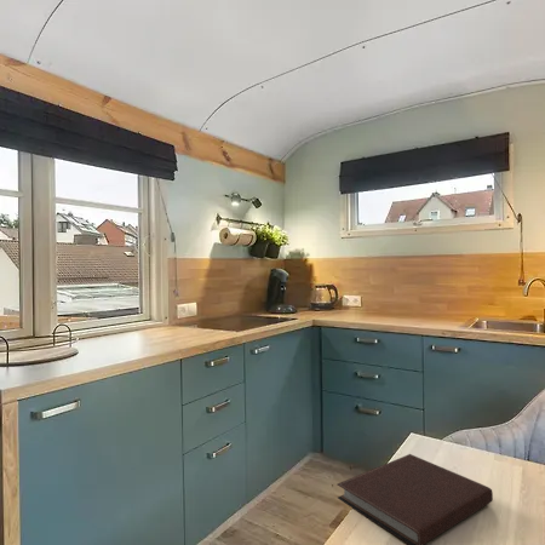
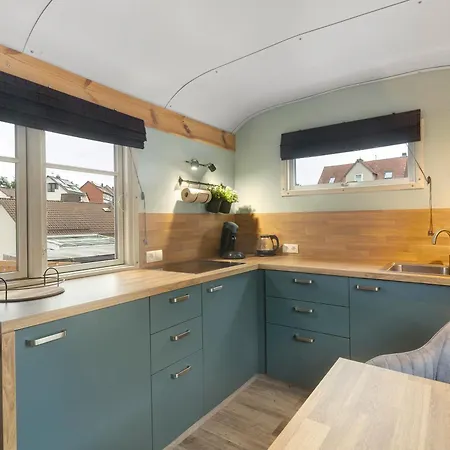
- notebook (413, 493)
